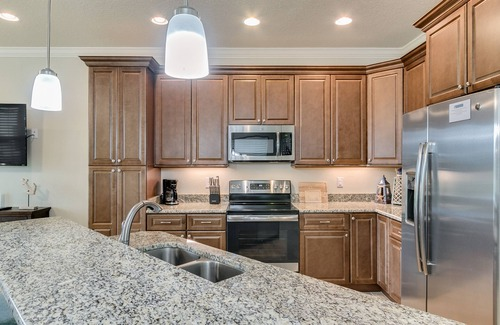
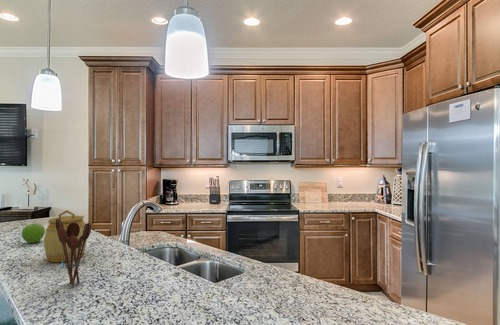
+ fruit (33, 233)
+ jar (66, 229)
+ utensil holder (71, 250)
